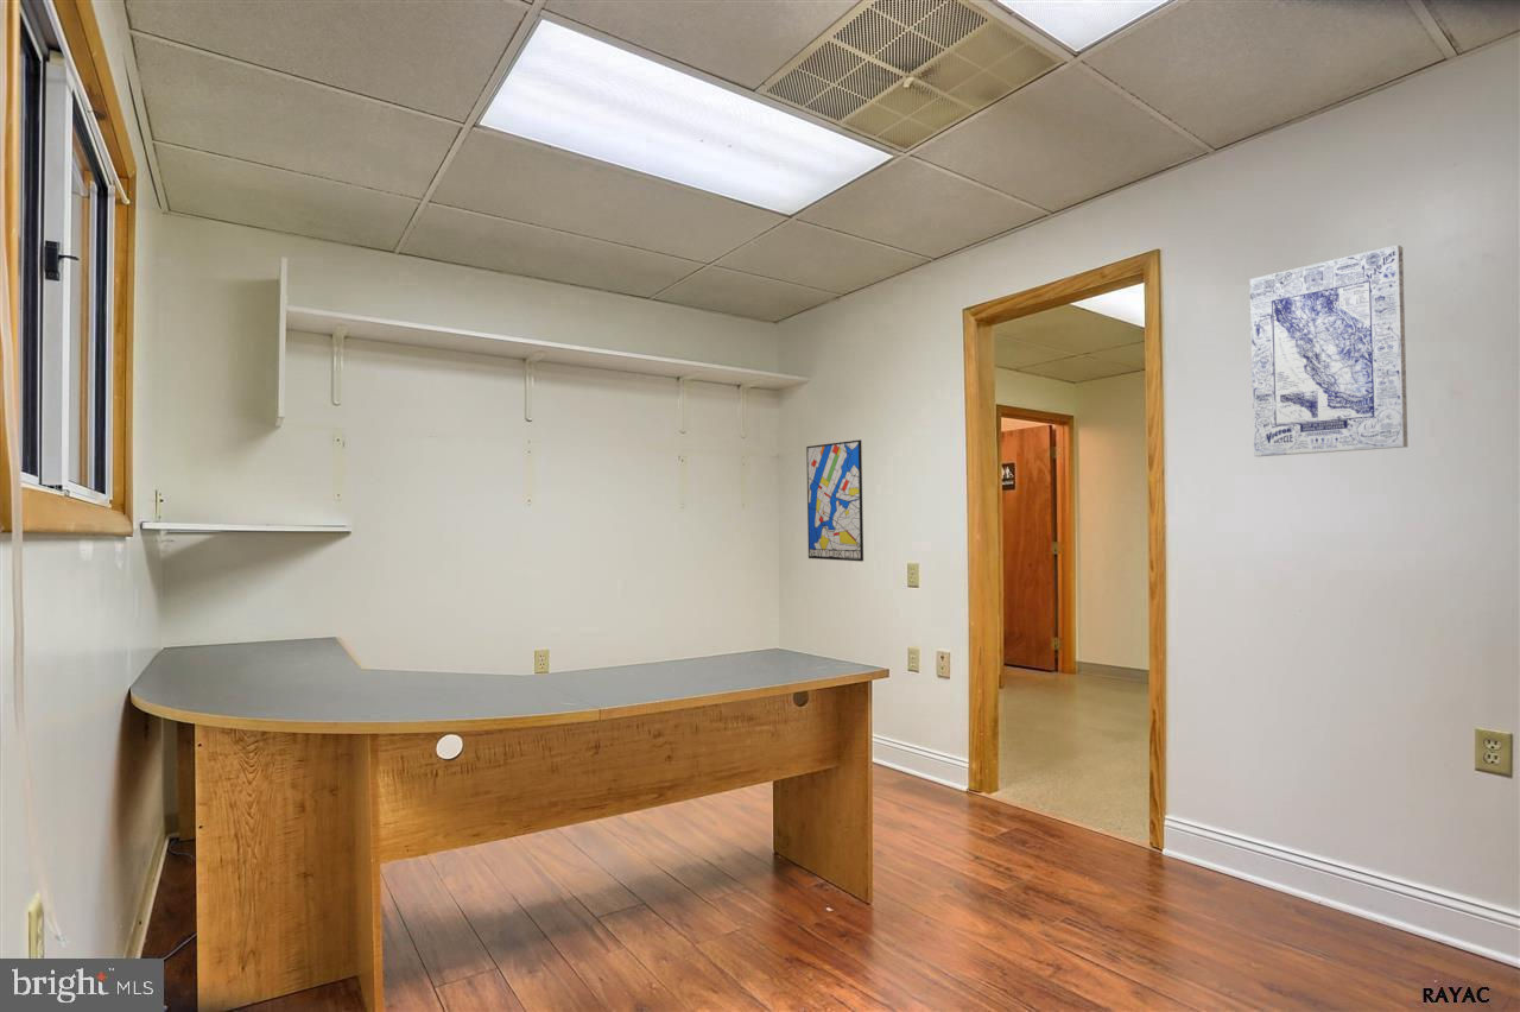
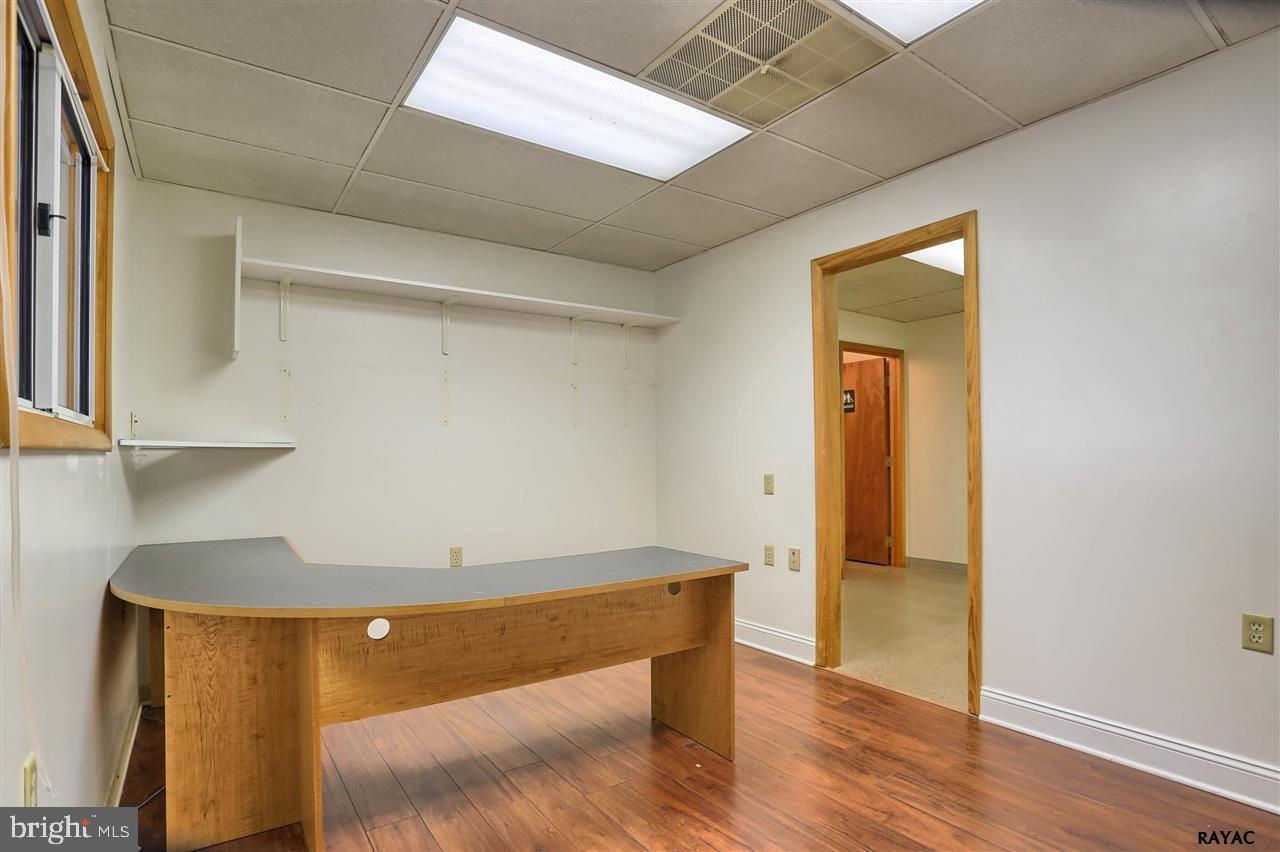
- wall art (1323, 358)
- wall art (834, 501)
